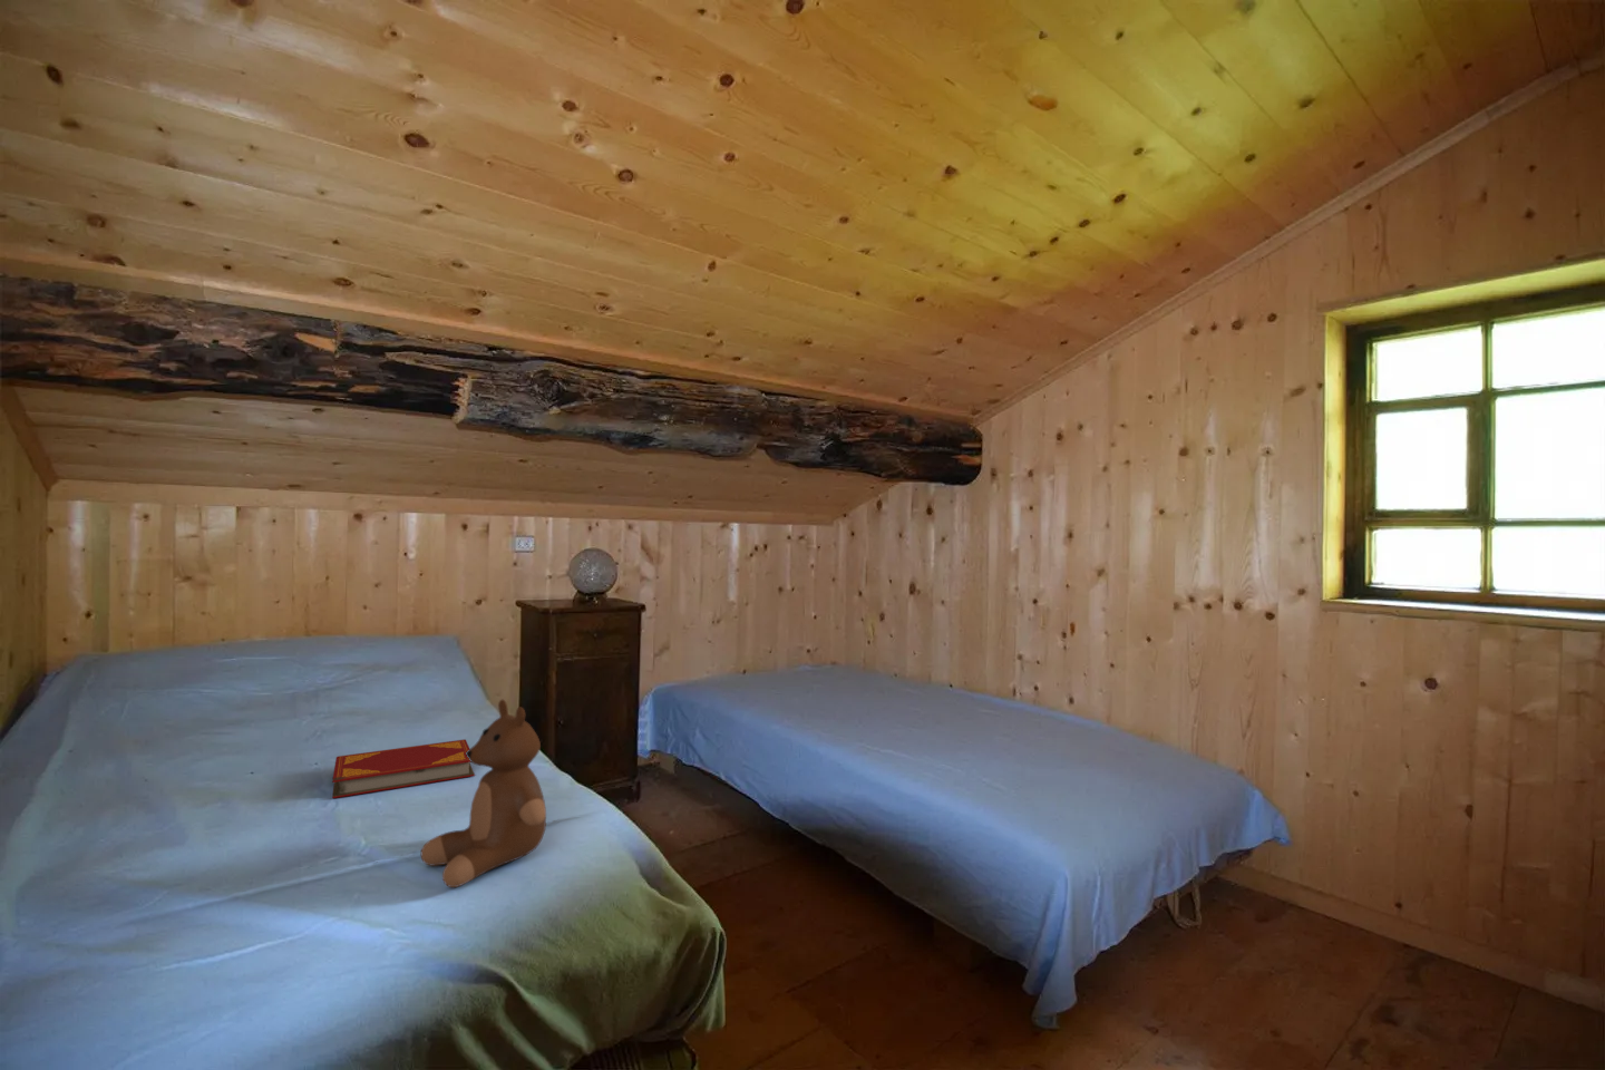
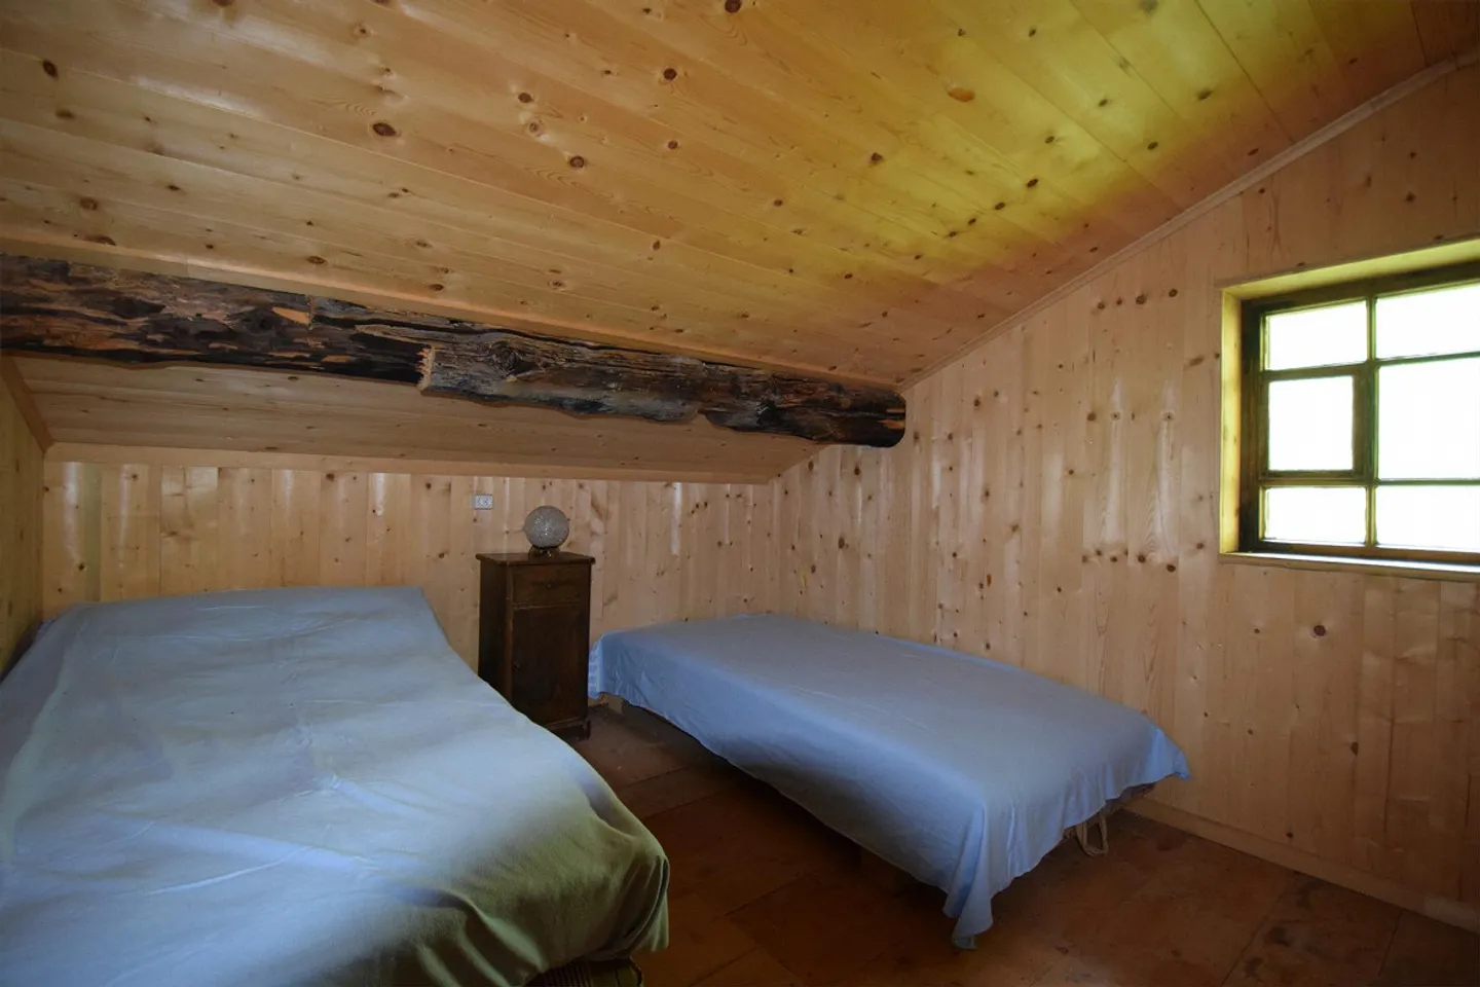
- teddy bear (487, 785)
- hardback book (405, 765)
